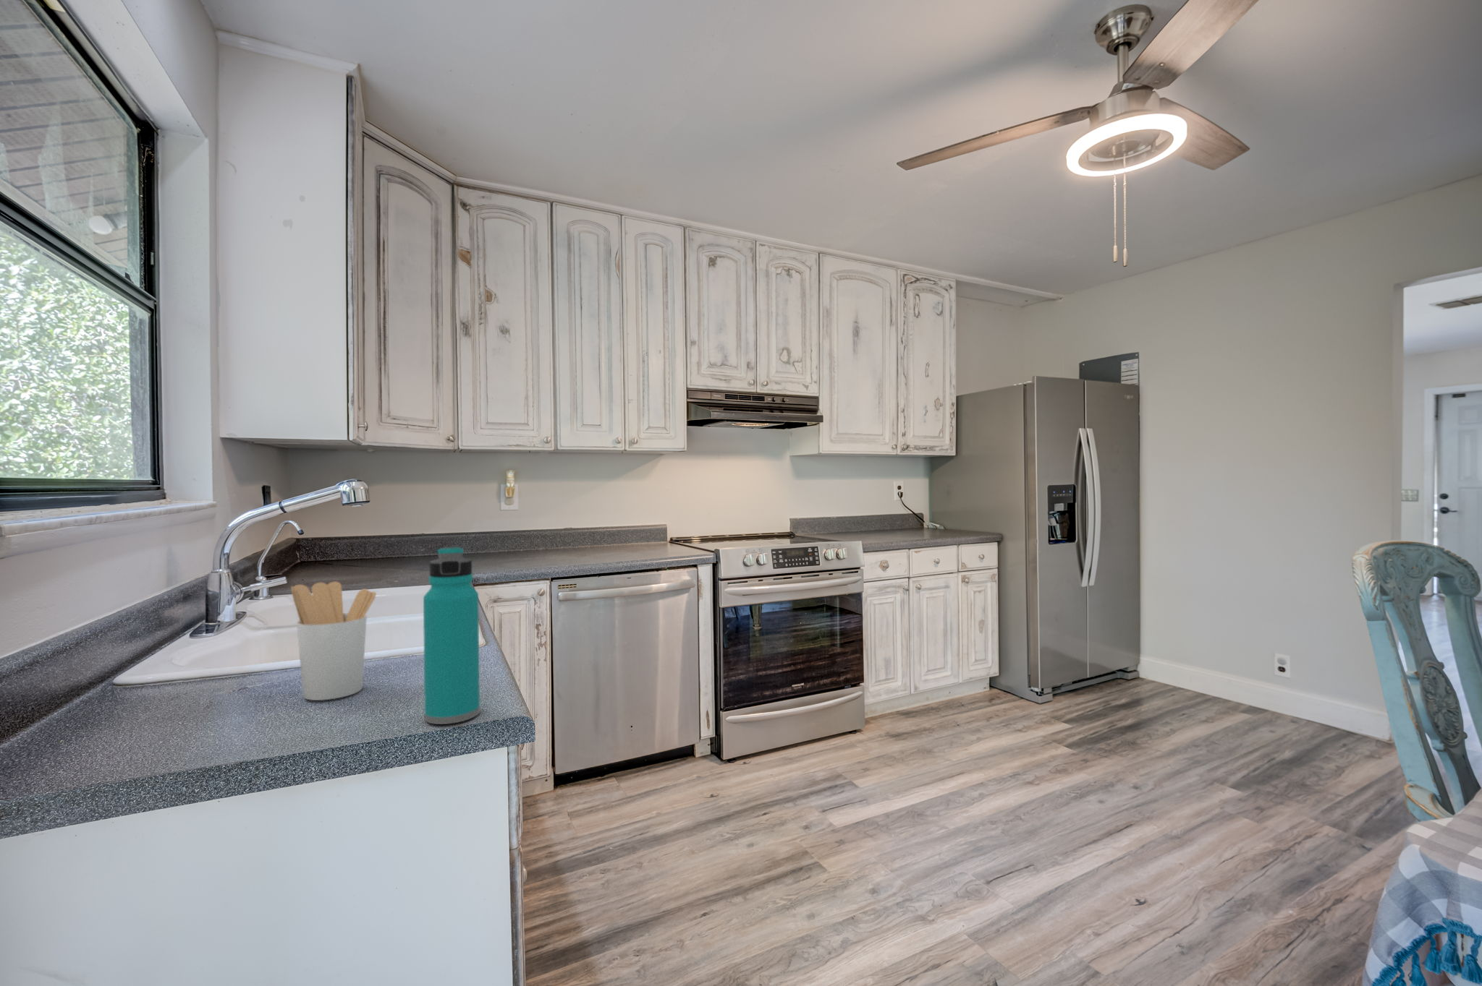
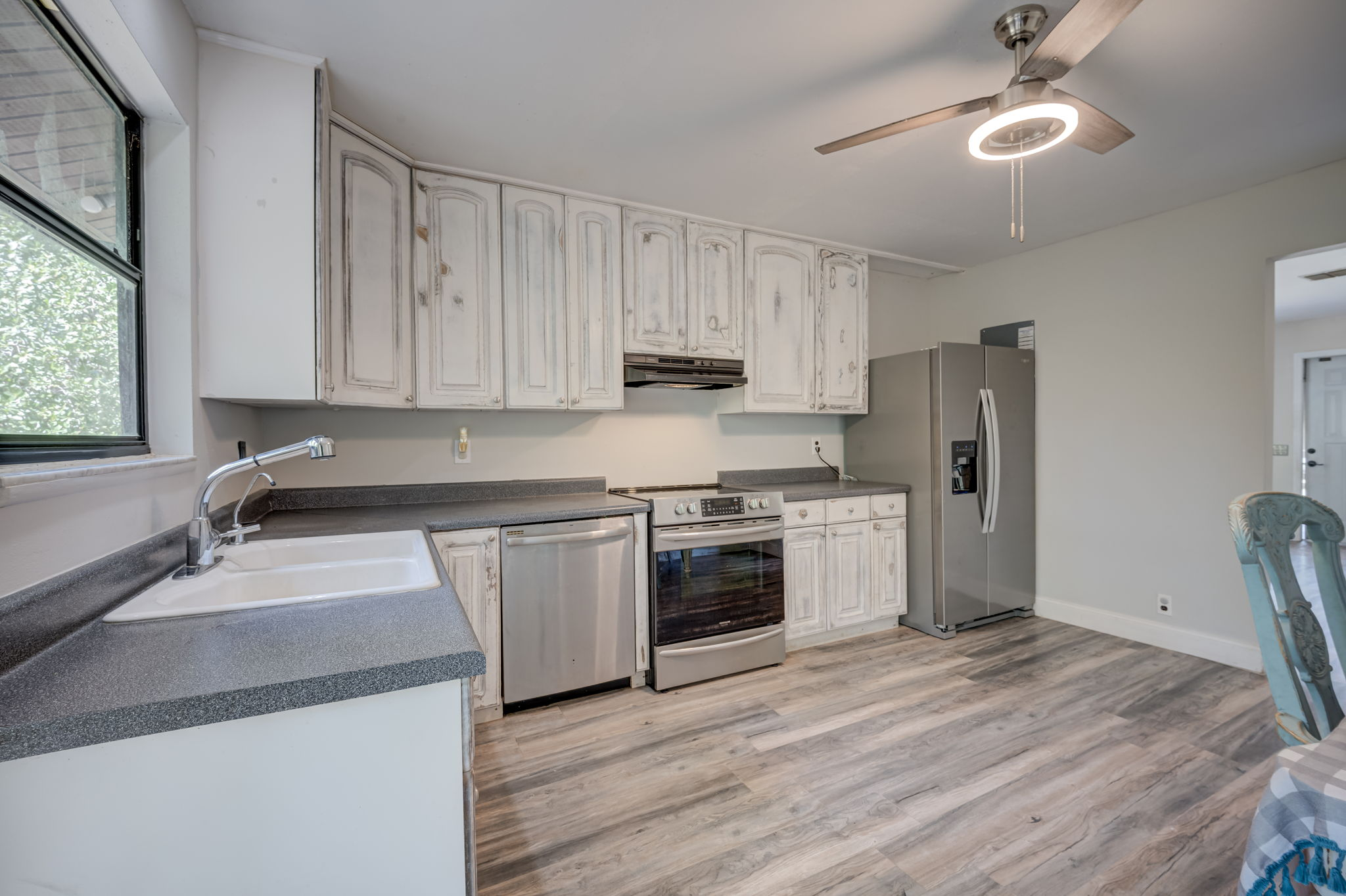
- water bottle (451, 631)
- utensil holder (327, 635)
